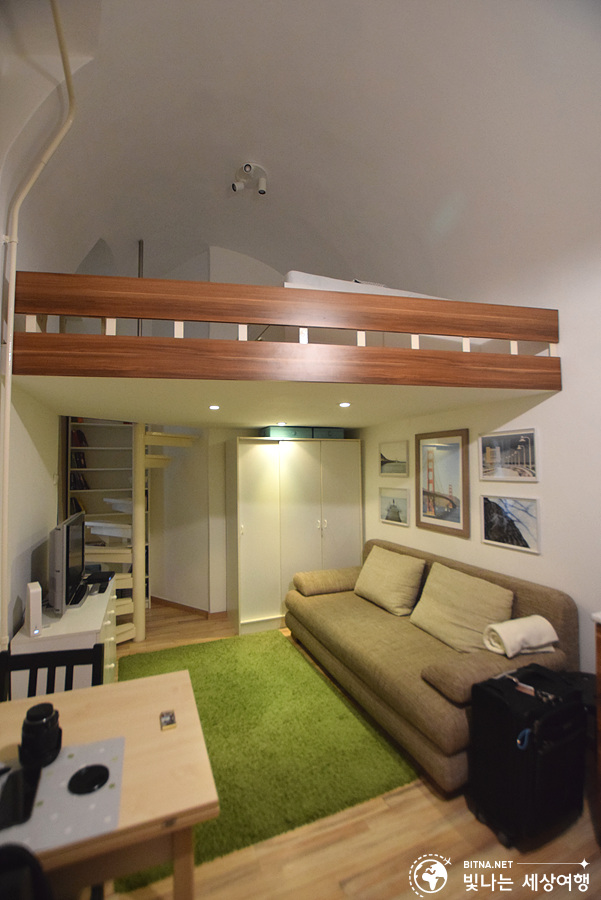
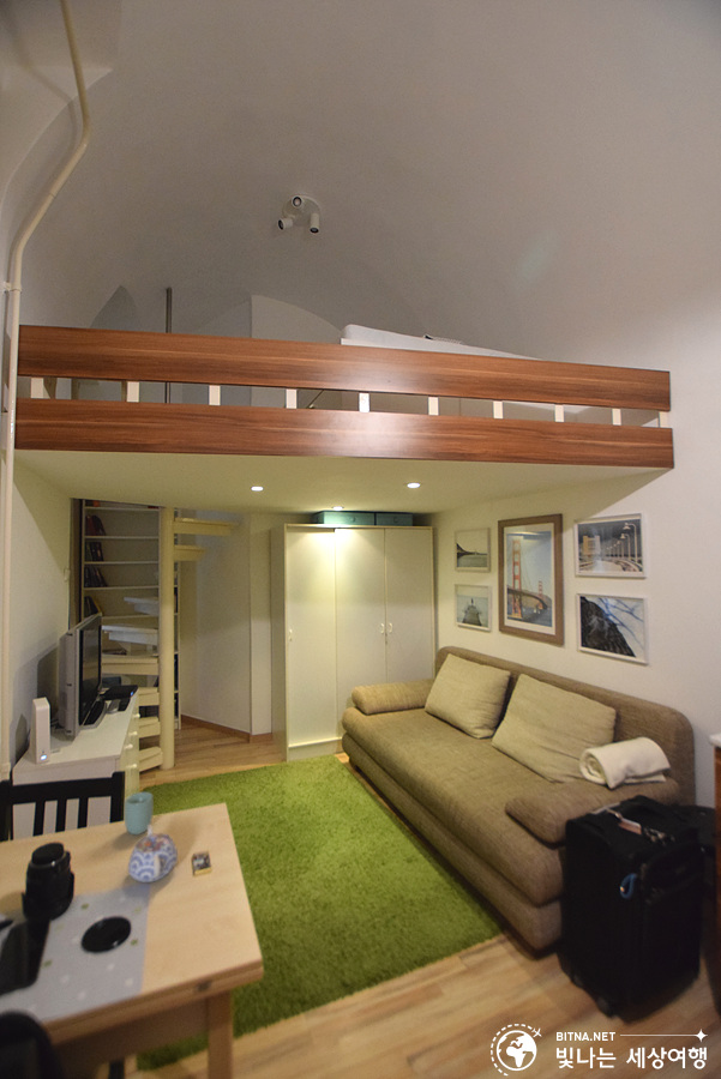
+ cup (138, 814)
+ teapot (152, 852)
